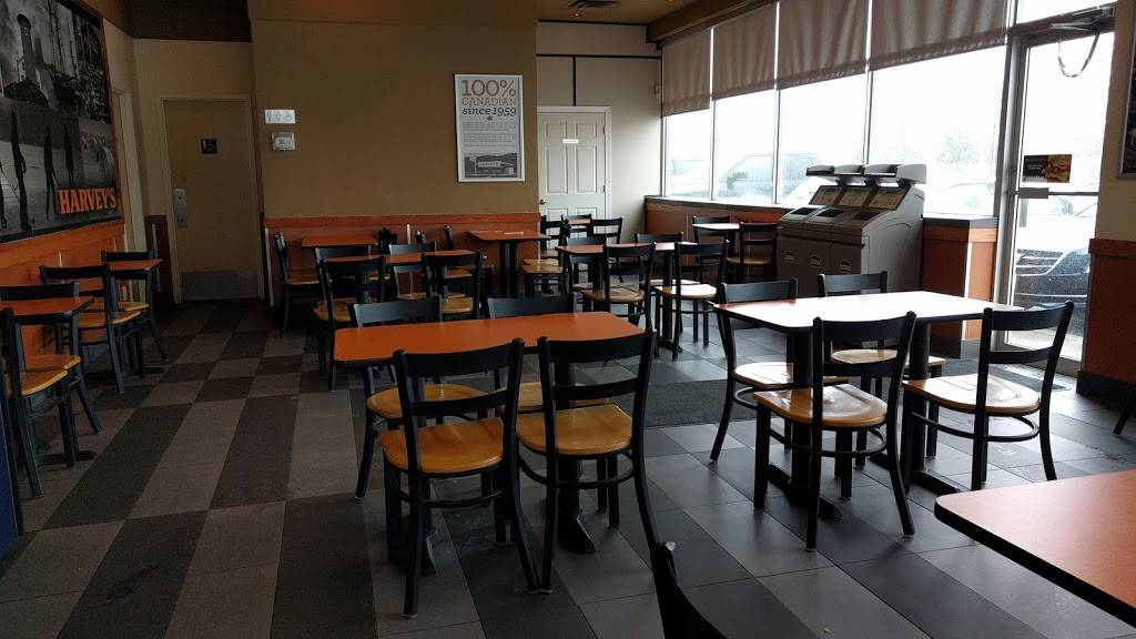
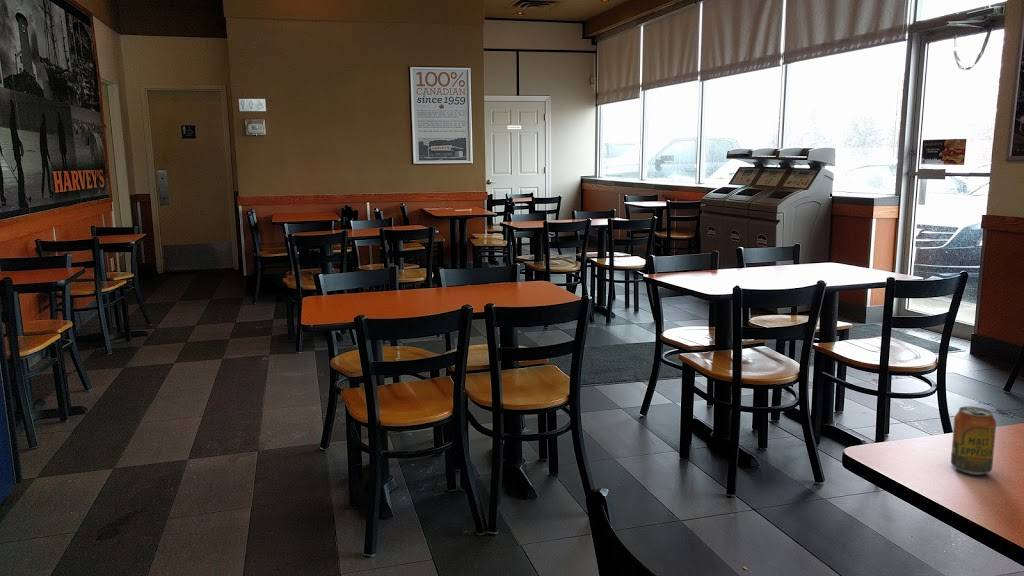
+ beverage can (973, 440)
